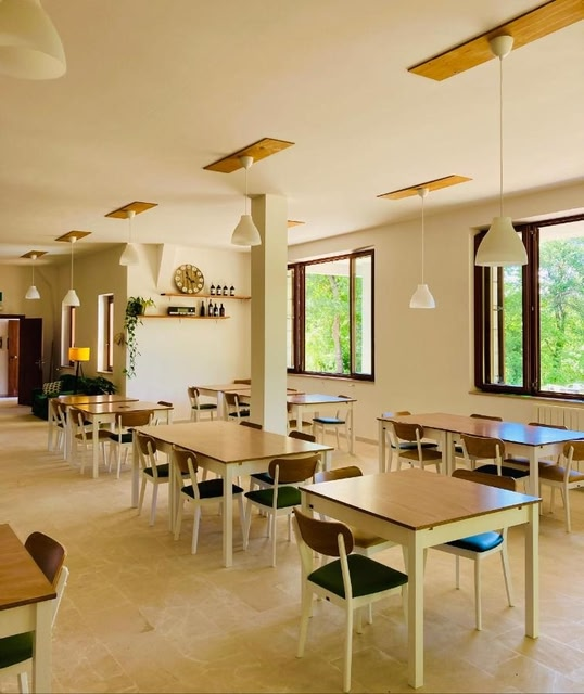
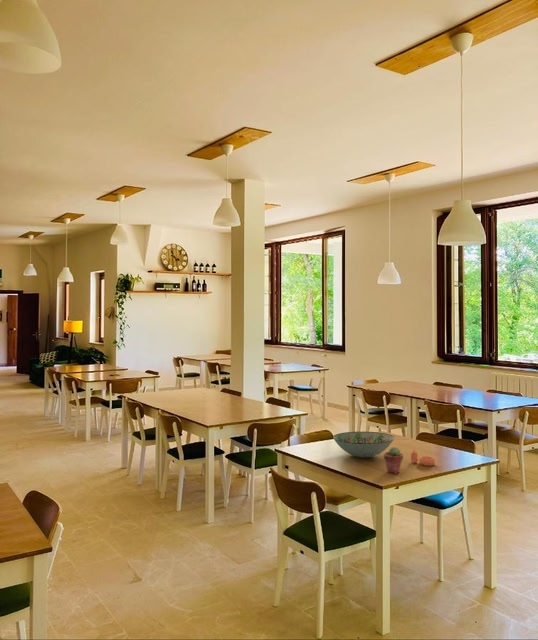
+ decorative bowl (363, 446)
+ potted succulent (393, 459)
+ salt and pepper shaker set (422, 457)
